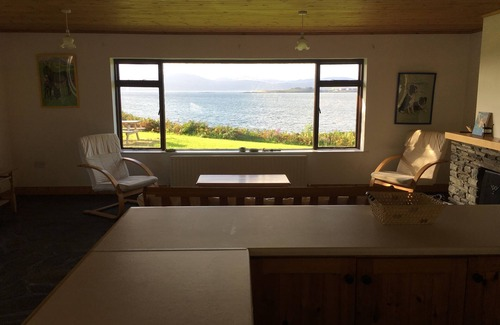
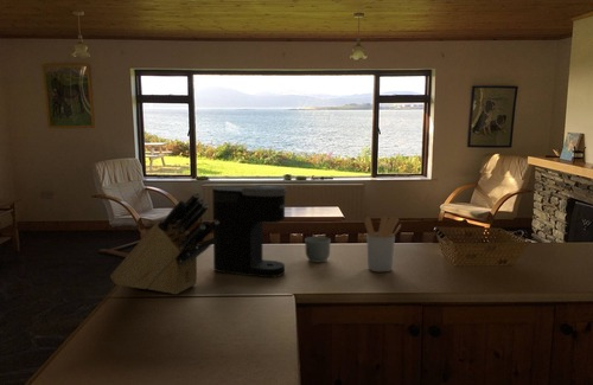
+ coffee maker (249, 229)
+ knife block (164, 239)
+ utensil holder (383, 242)
+ mug (315, 248)
